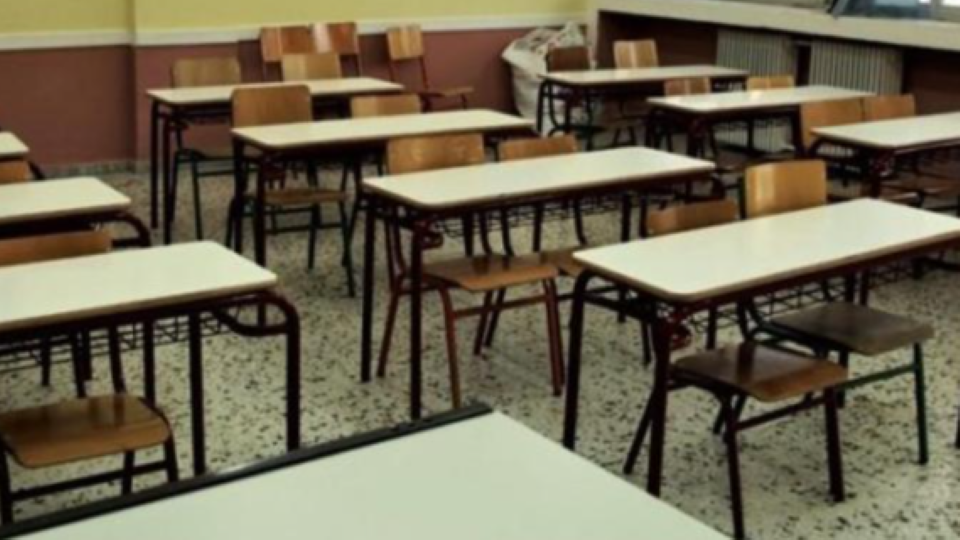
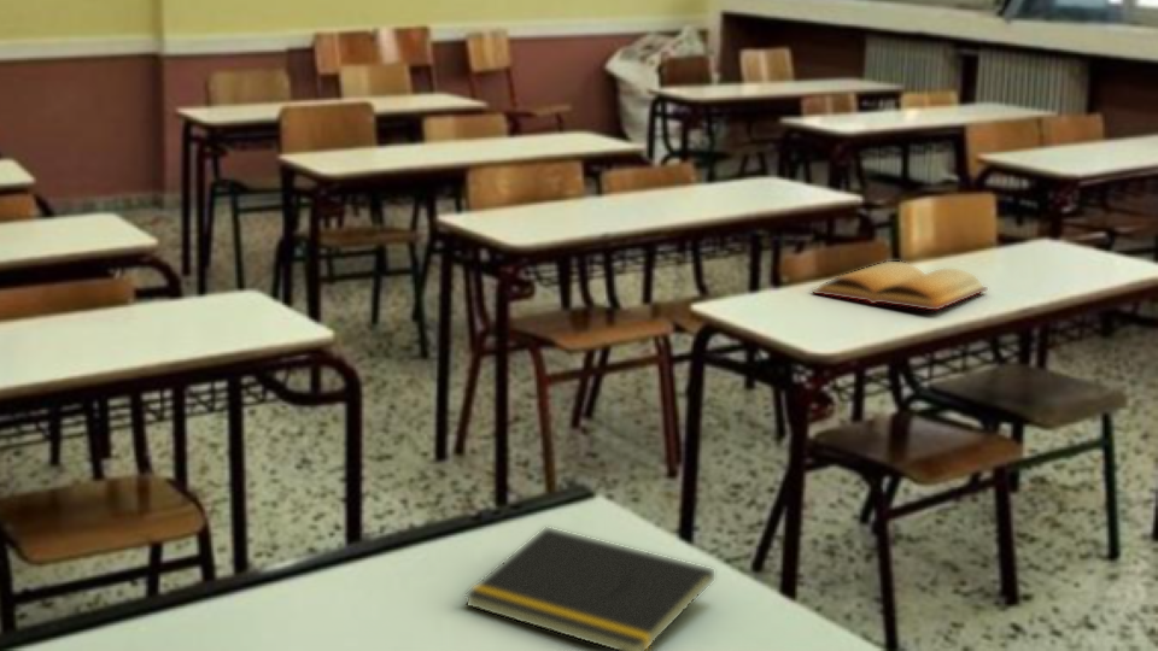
+ notepad (589, 587)
+ bible (901, 283)
